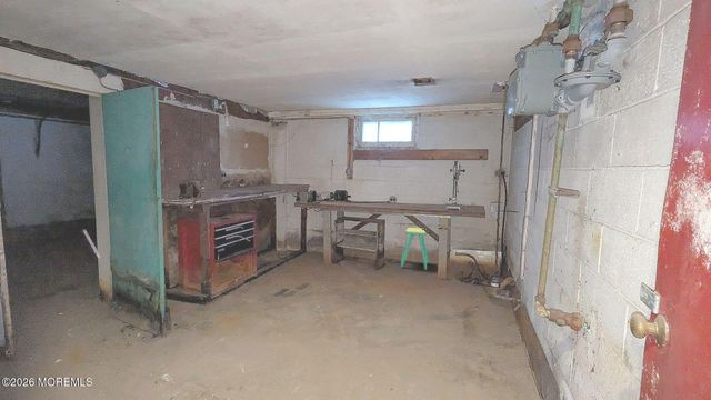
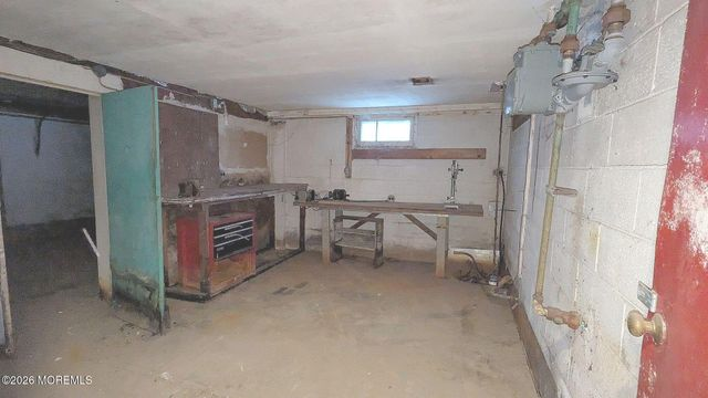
- stool (420, 244)
